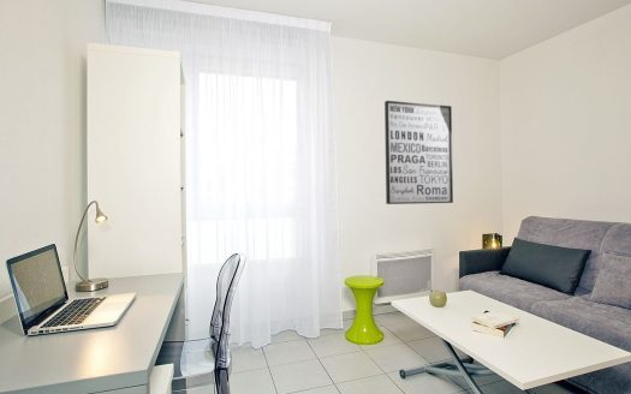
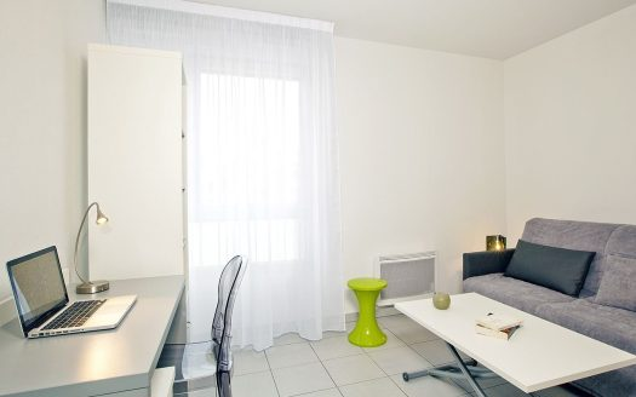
- wall art (419, 153)
